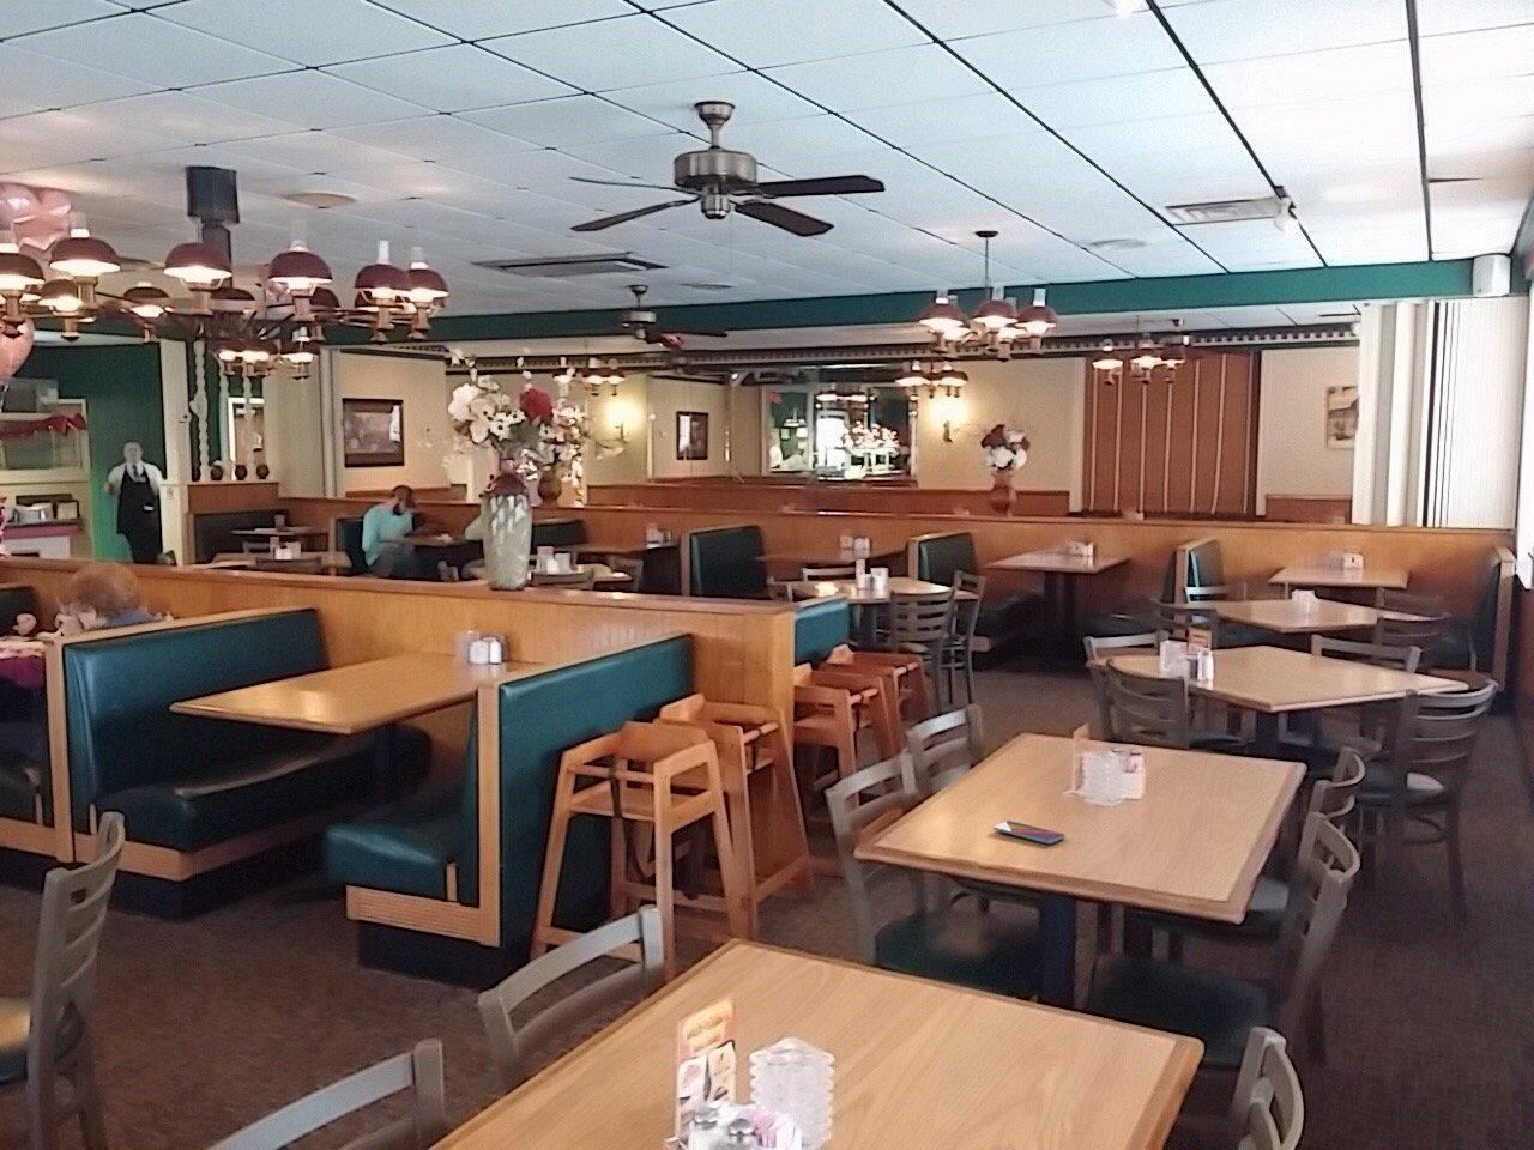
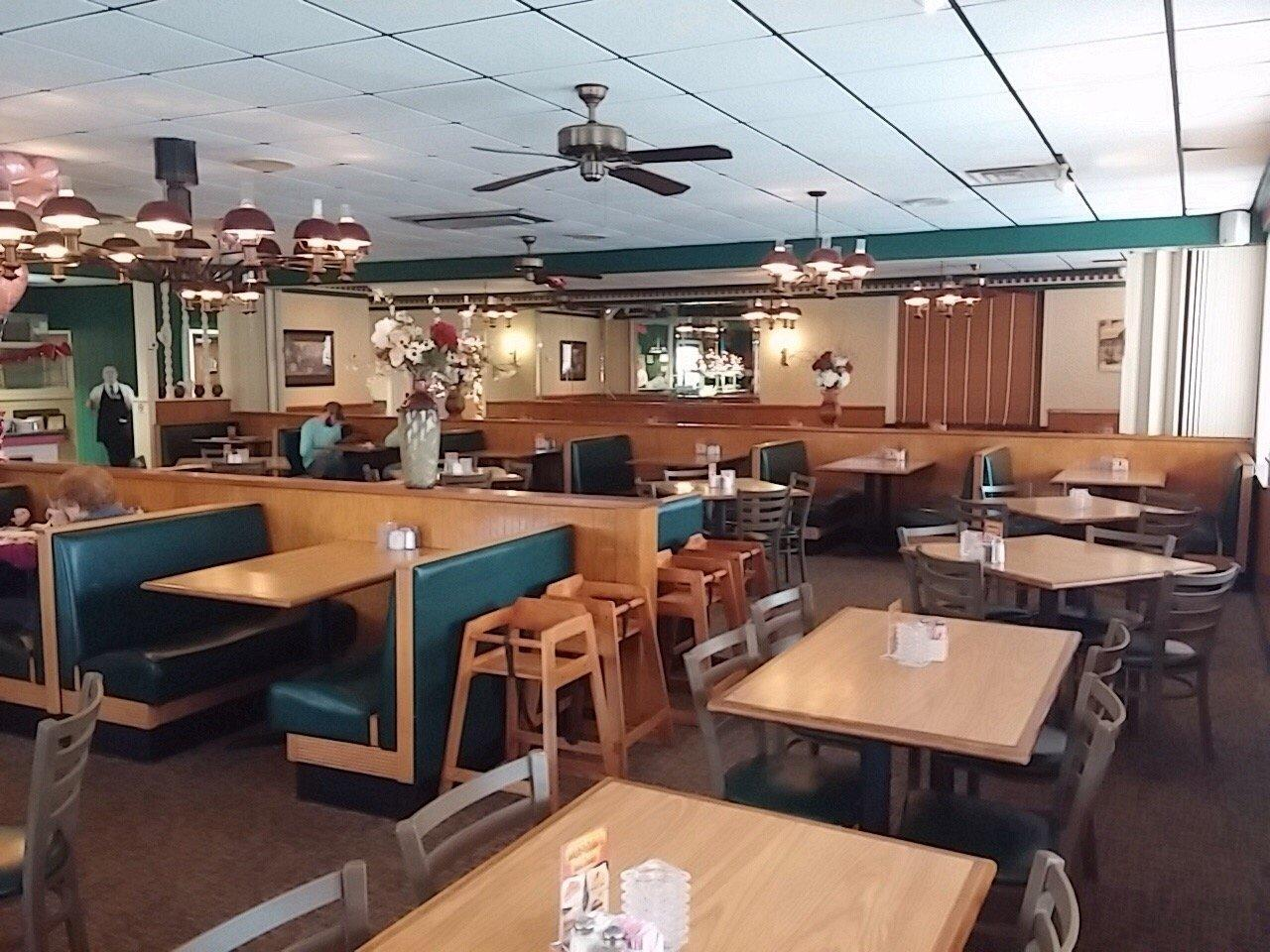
- smartphone (1028, 831)
